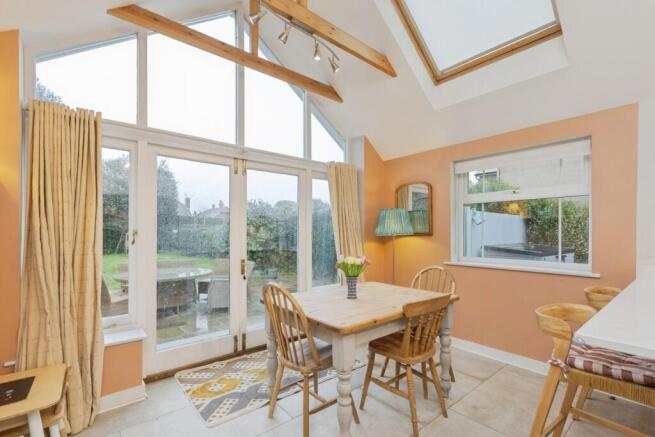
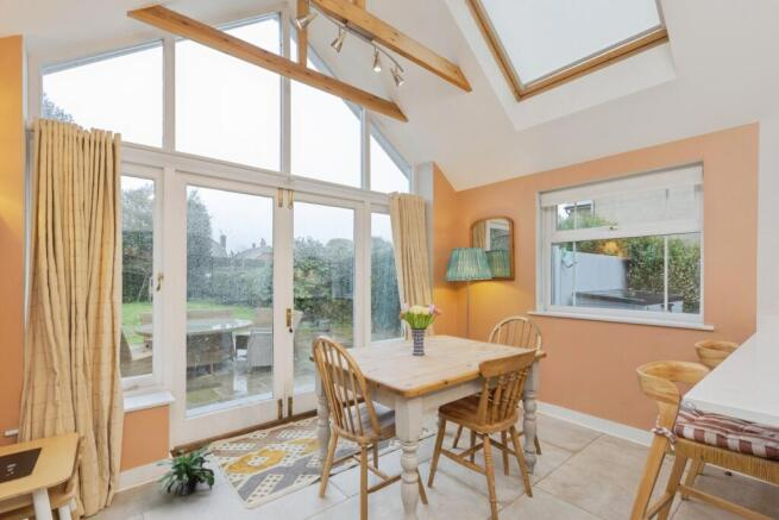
+ potted plant (187, 470)
